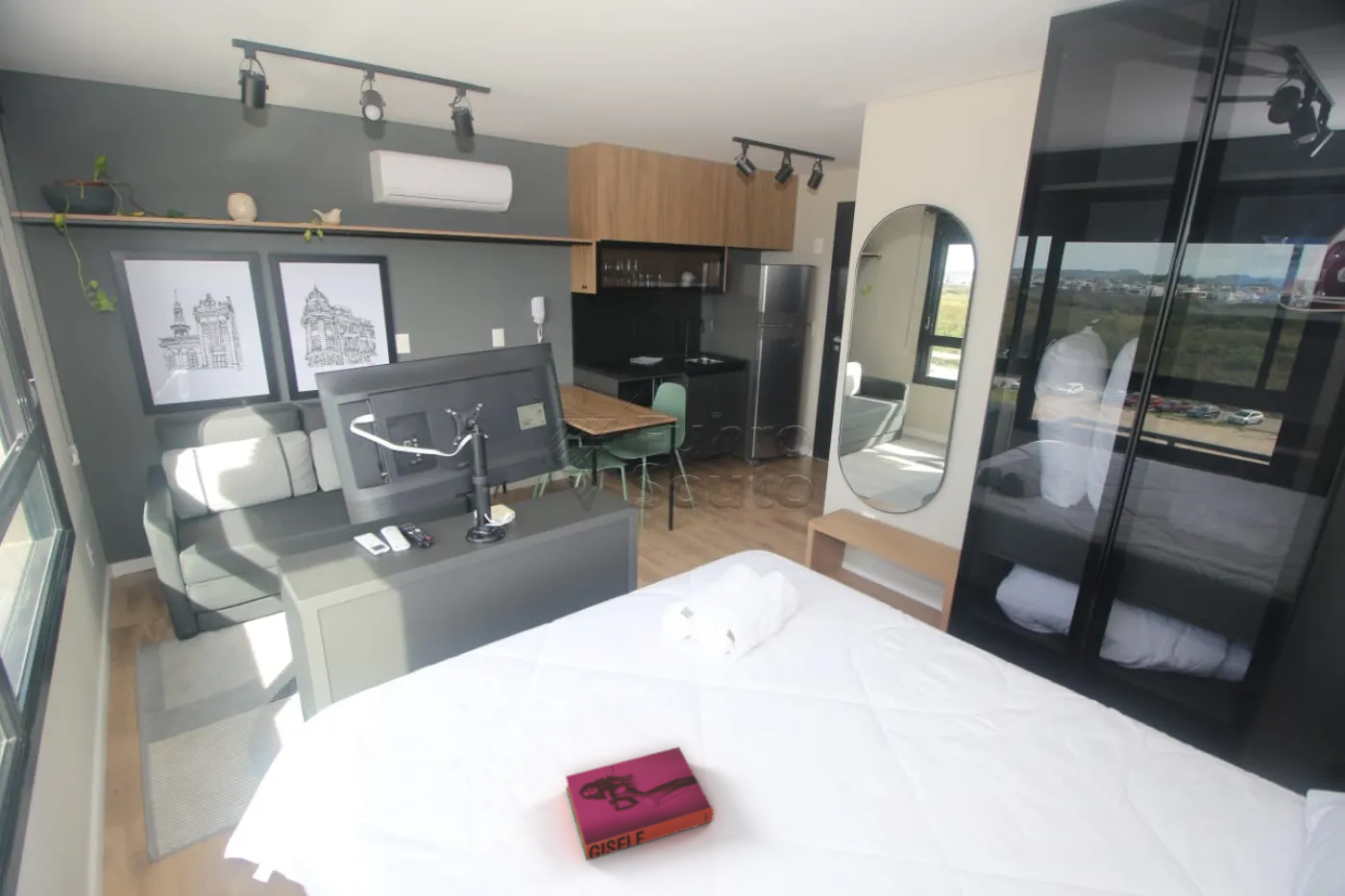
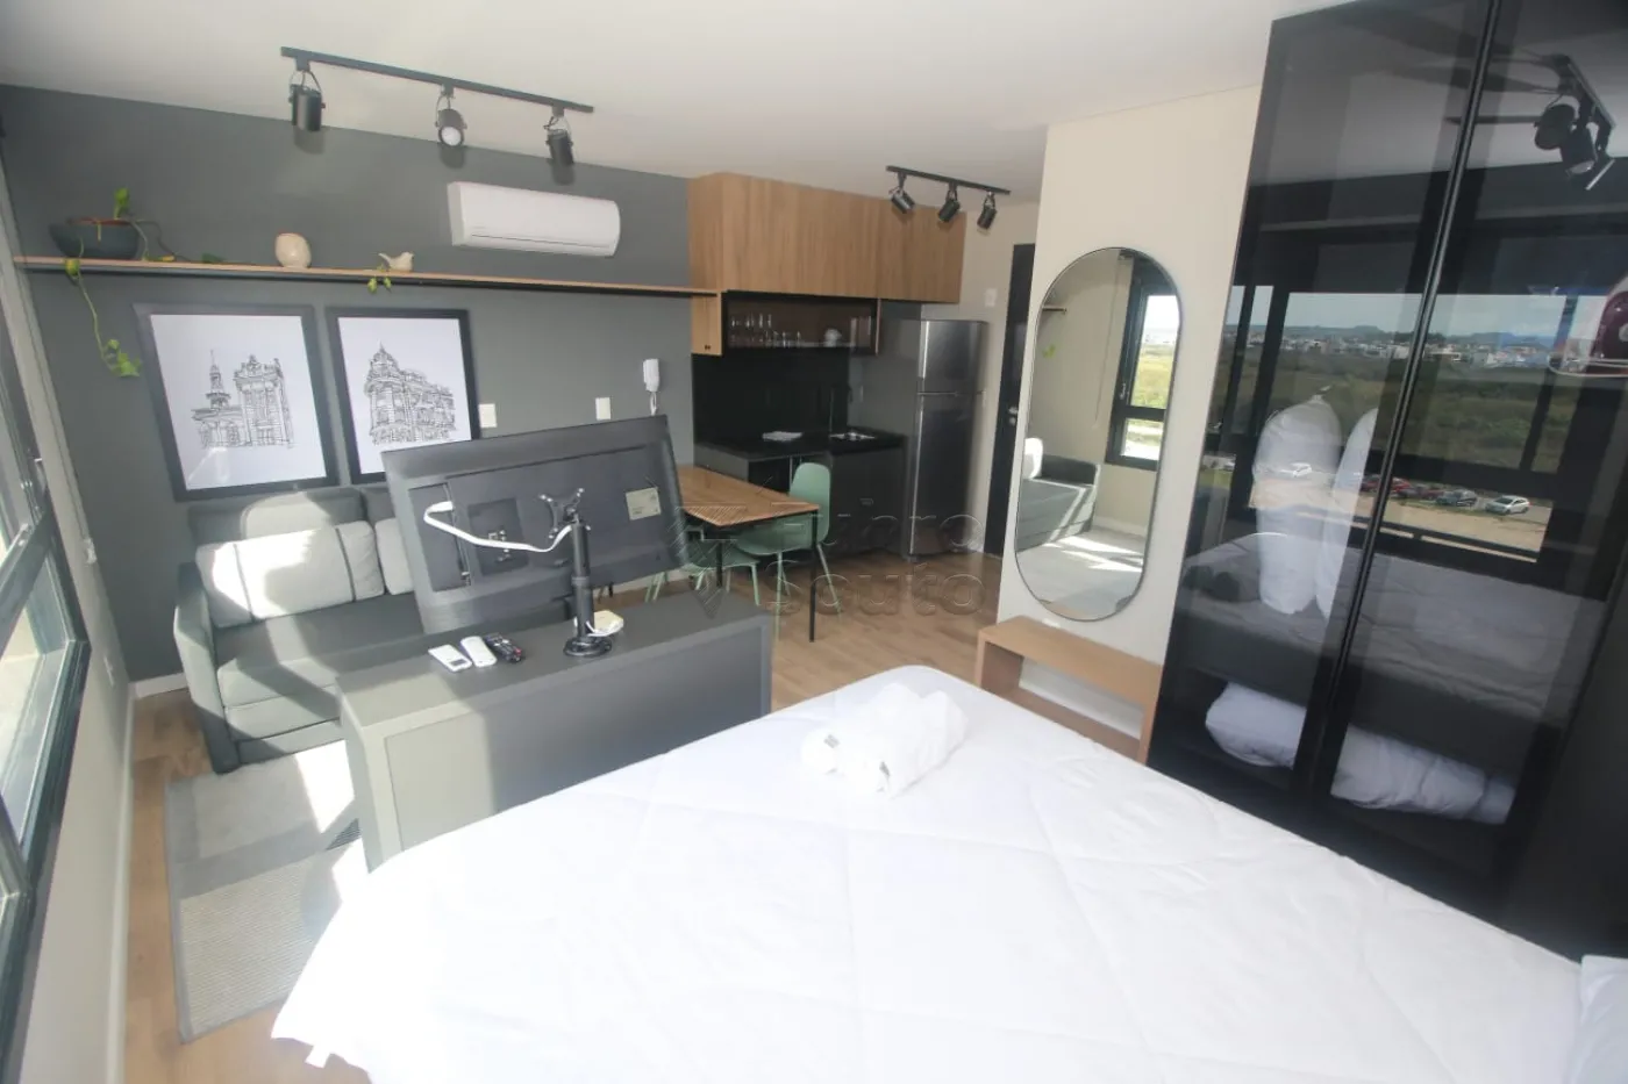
- hardback book (637, 799)
